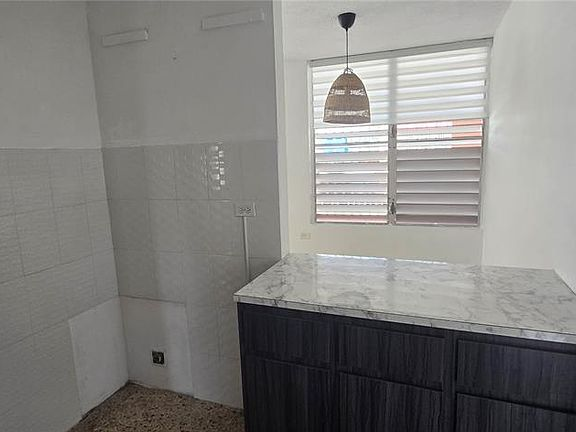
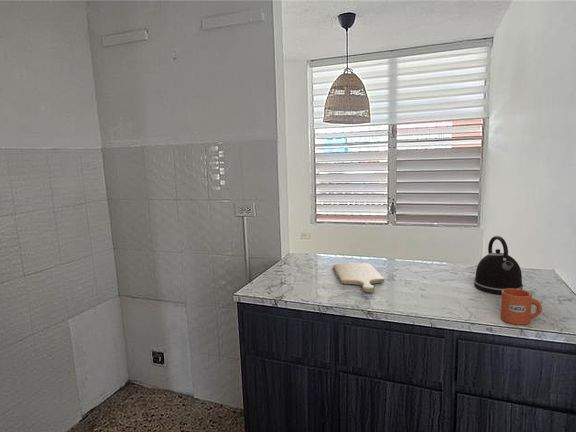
+ kettle (498, 262)
+ chopping board (359, 276)
+ mug (521, 306)
